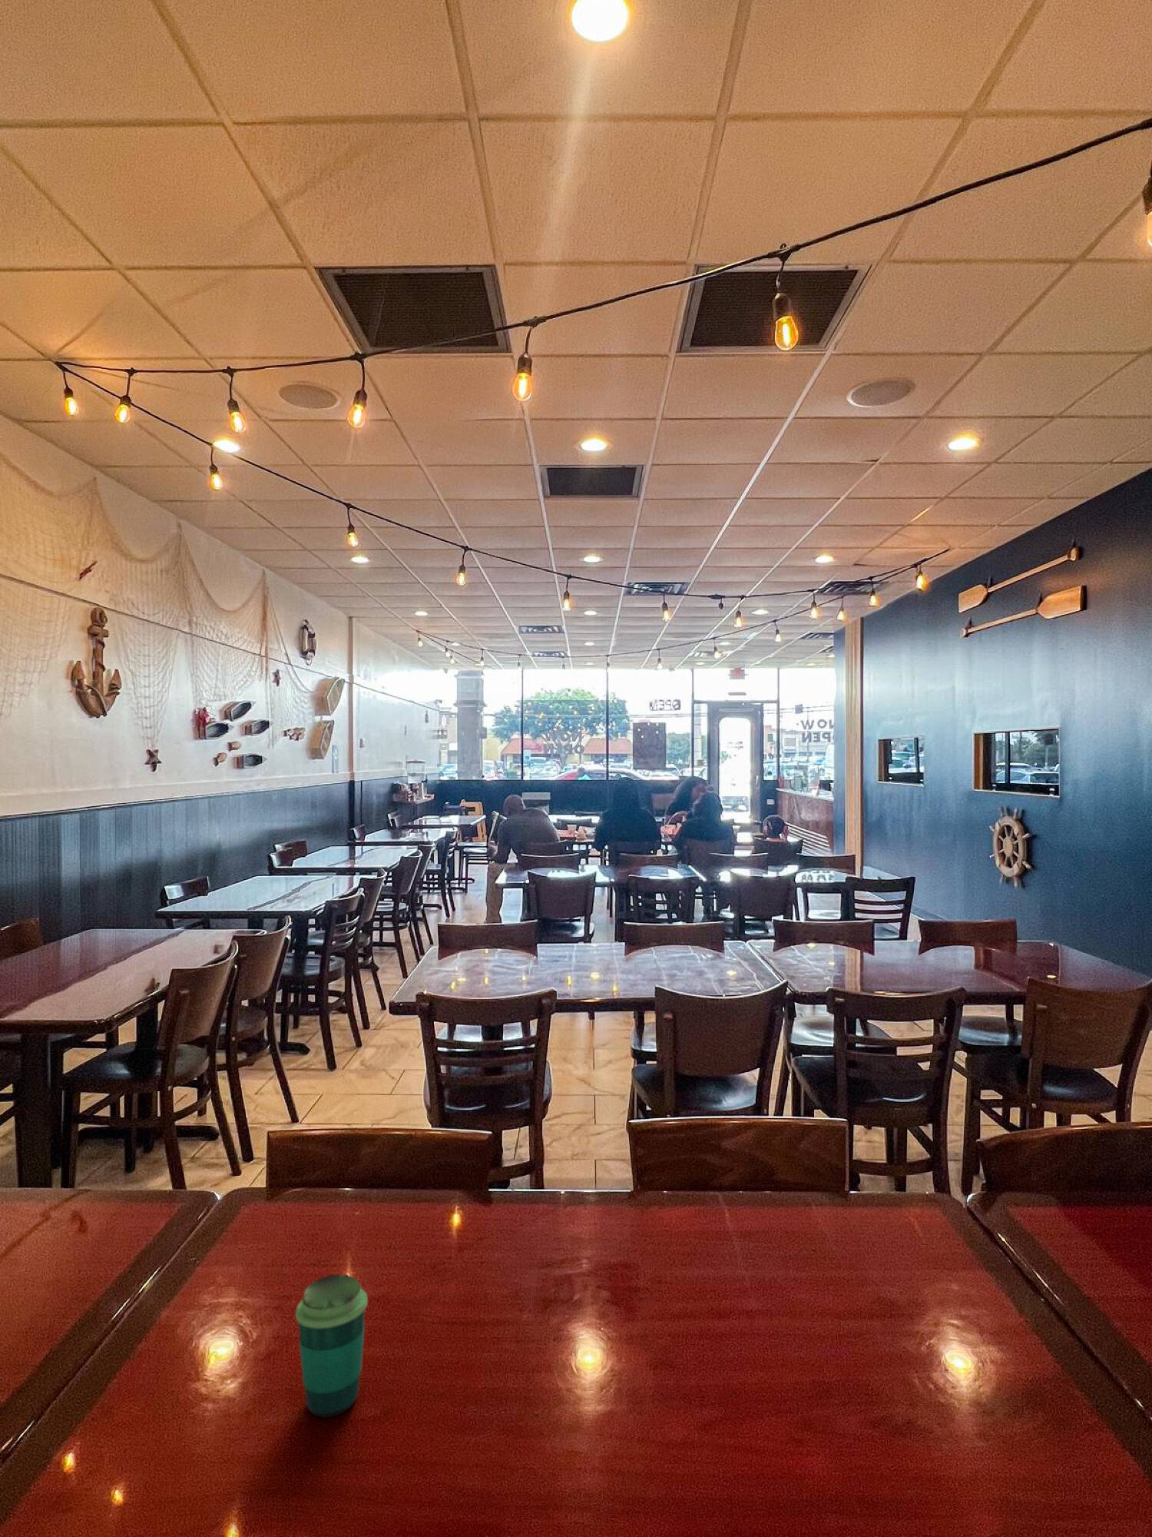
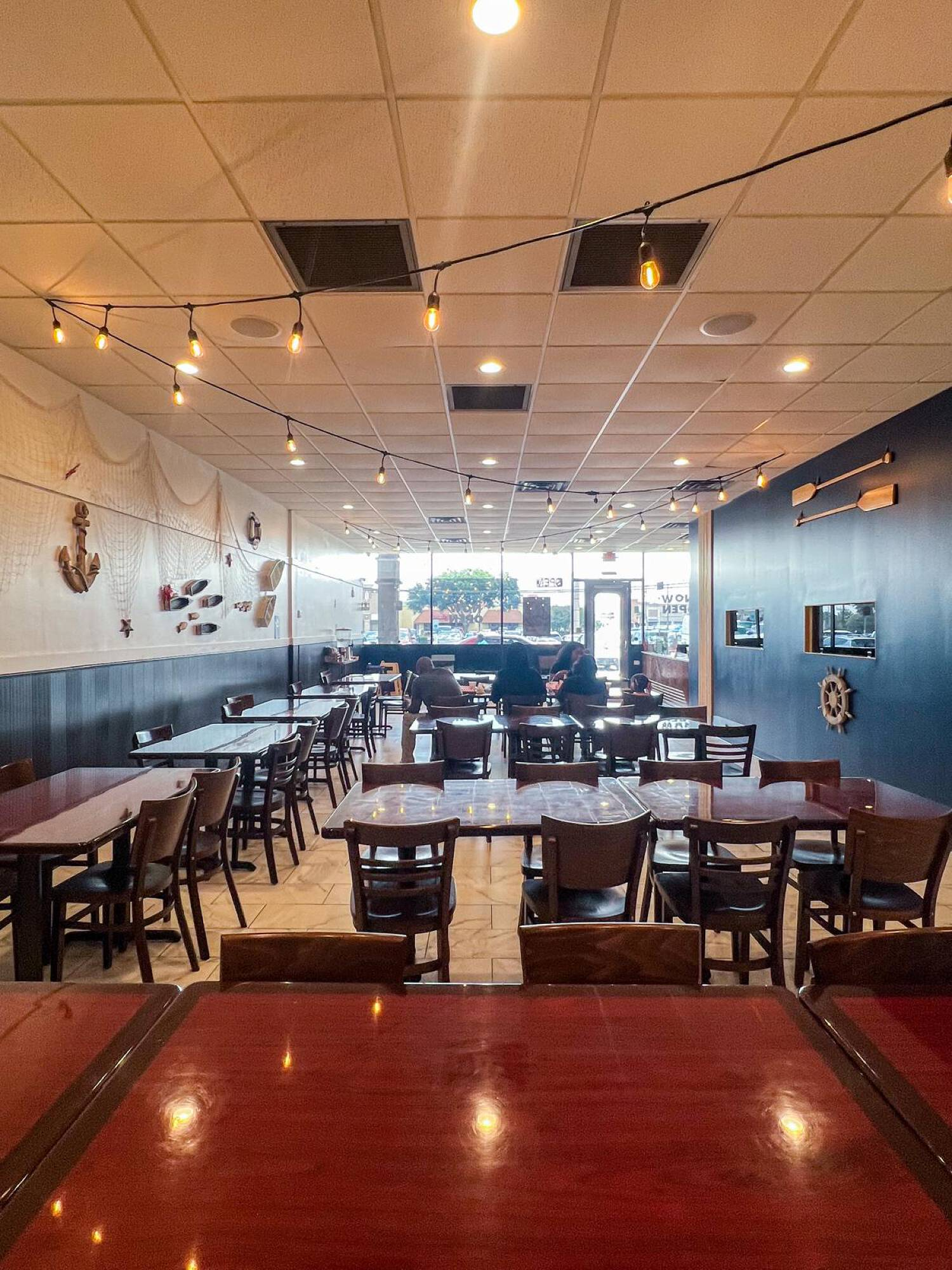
- cup (332, 1342)
